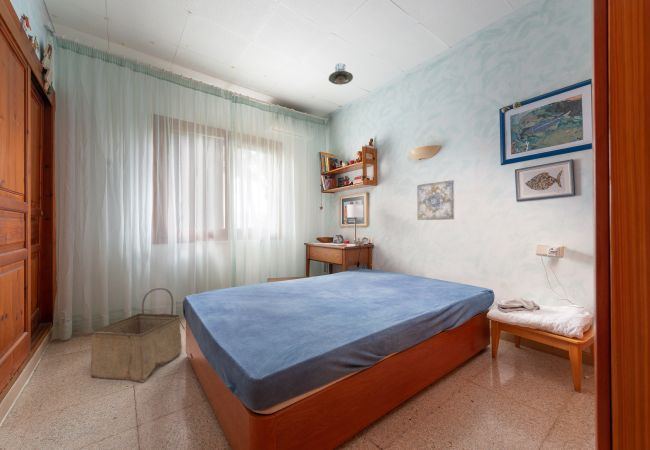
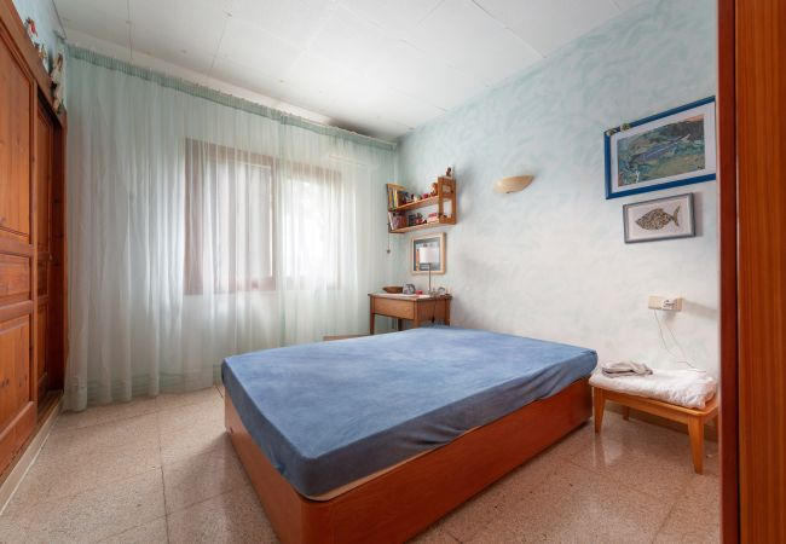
- storage bin (140, 343)
- ceiling lamp (340, 75)
- basket (165, 314)
- wall art (434, 201)
